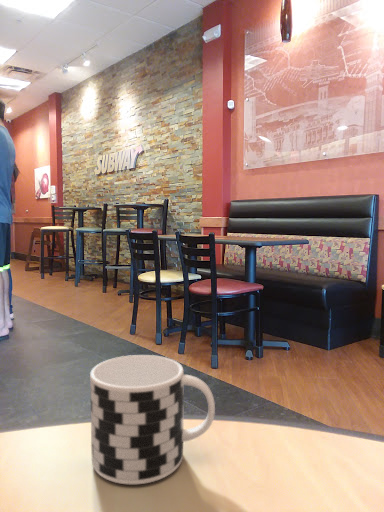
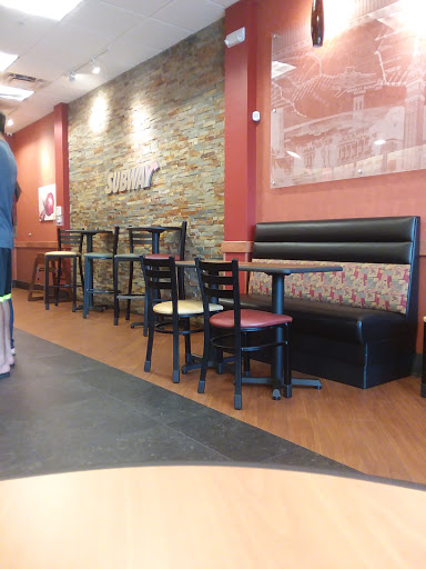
- cup (153, 414)
